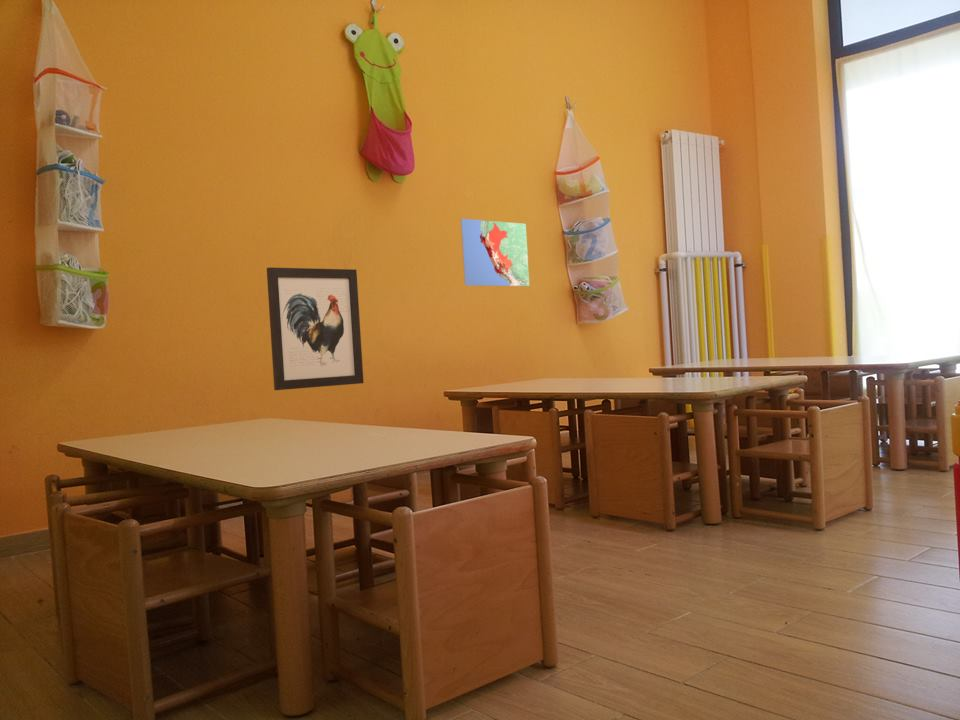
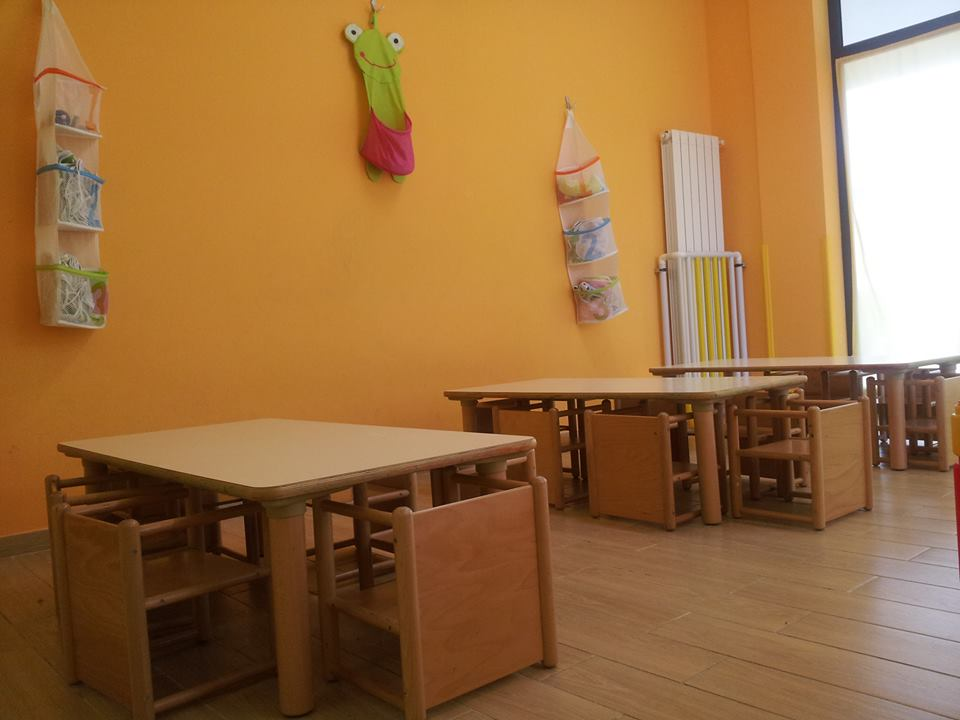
- map (496, 253)
- wall art (316, 327)
